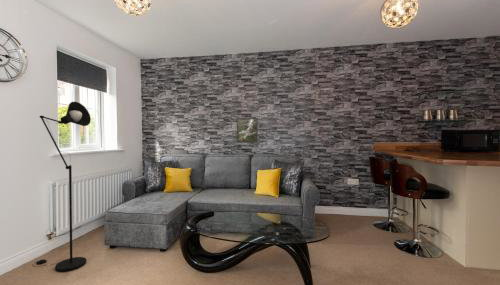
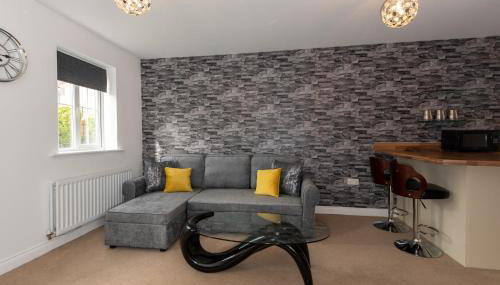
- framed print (247, 130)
- floor lamp (69, 183)
